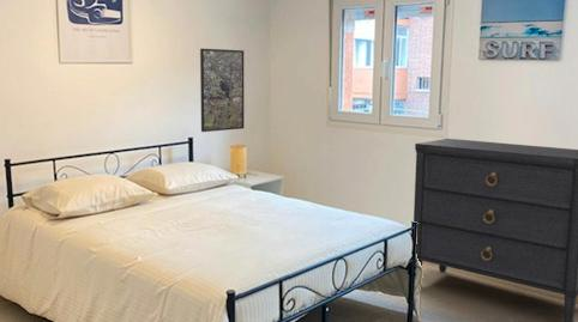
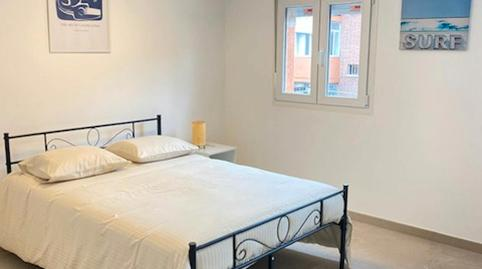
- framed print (223, 90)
- dresser (502, 224)
